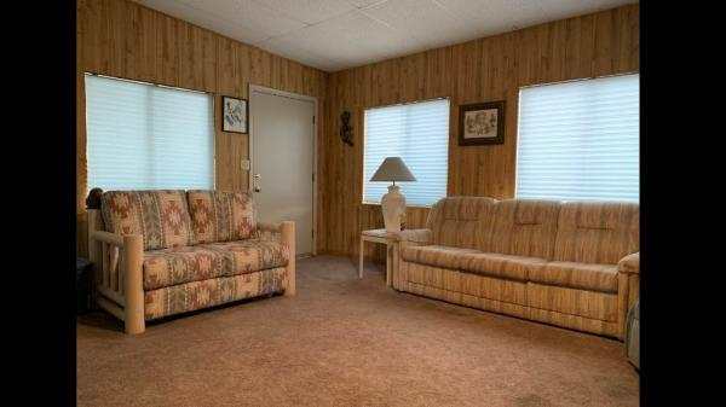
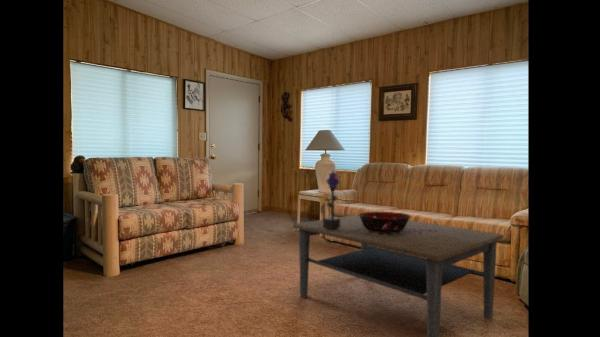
+ potted flower (332, 200)
+ decorative bowl (384, 222)
+ coffee table (391, 267)
